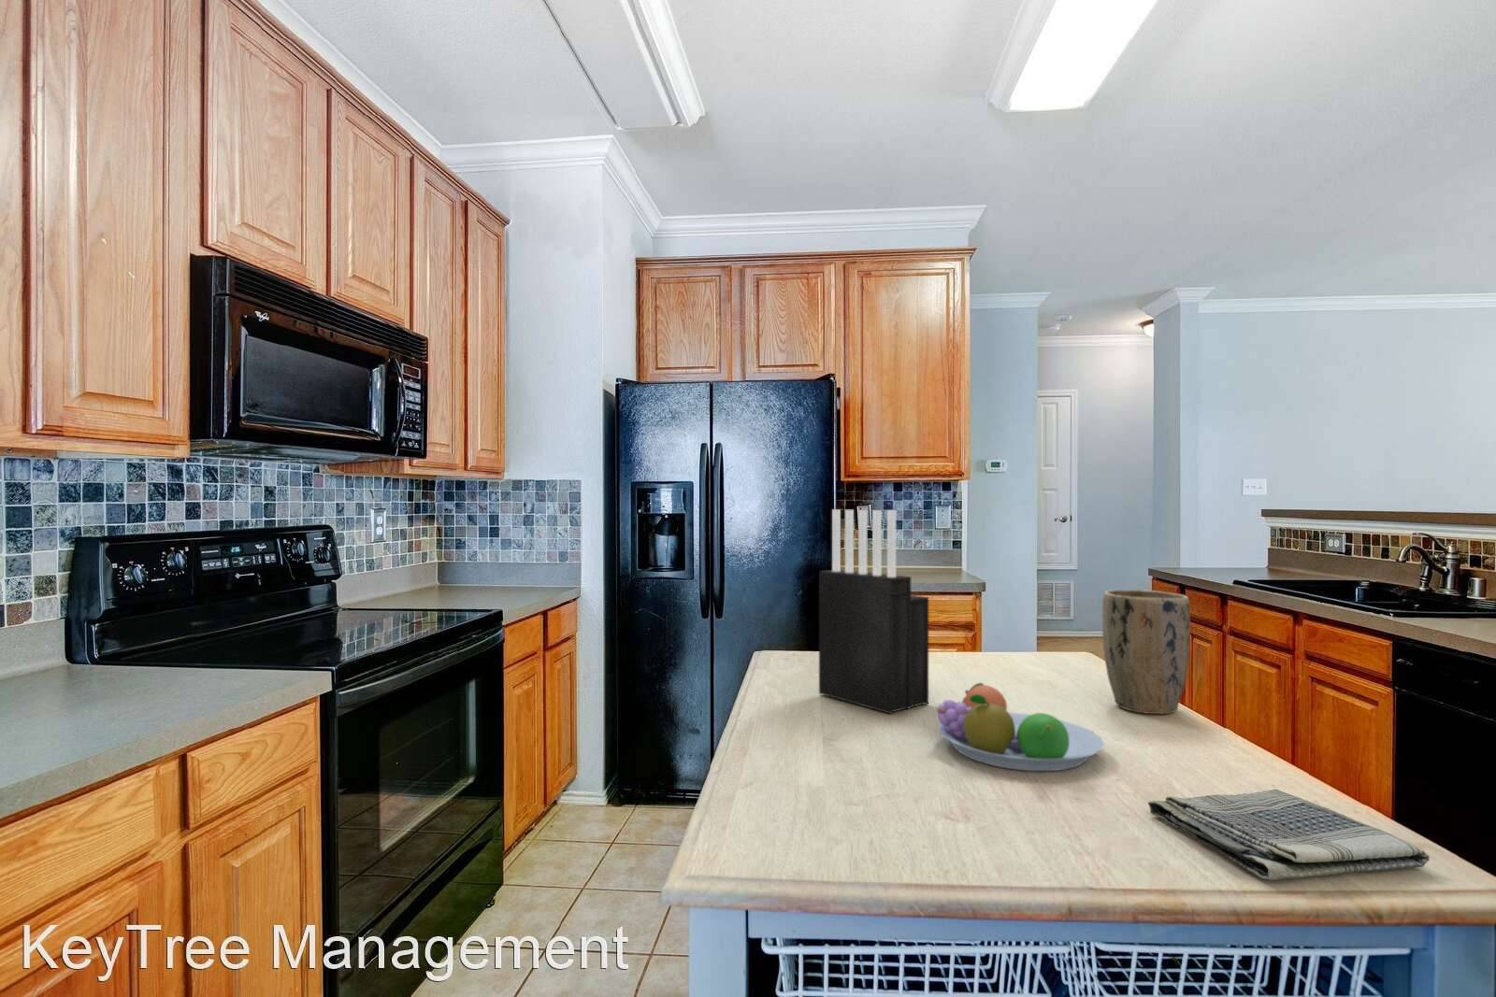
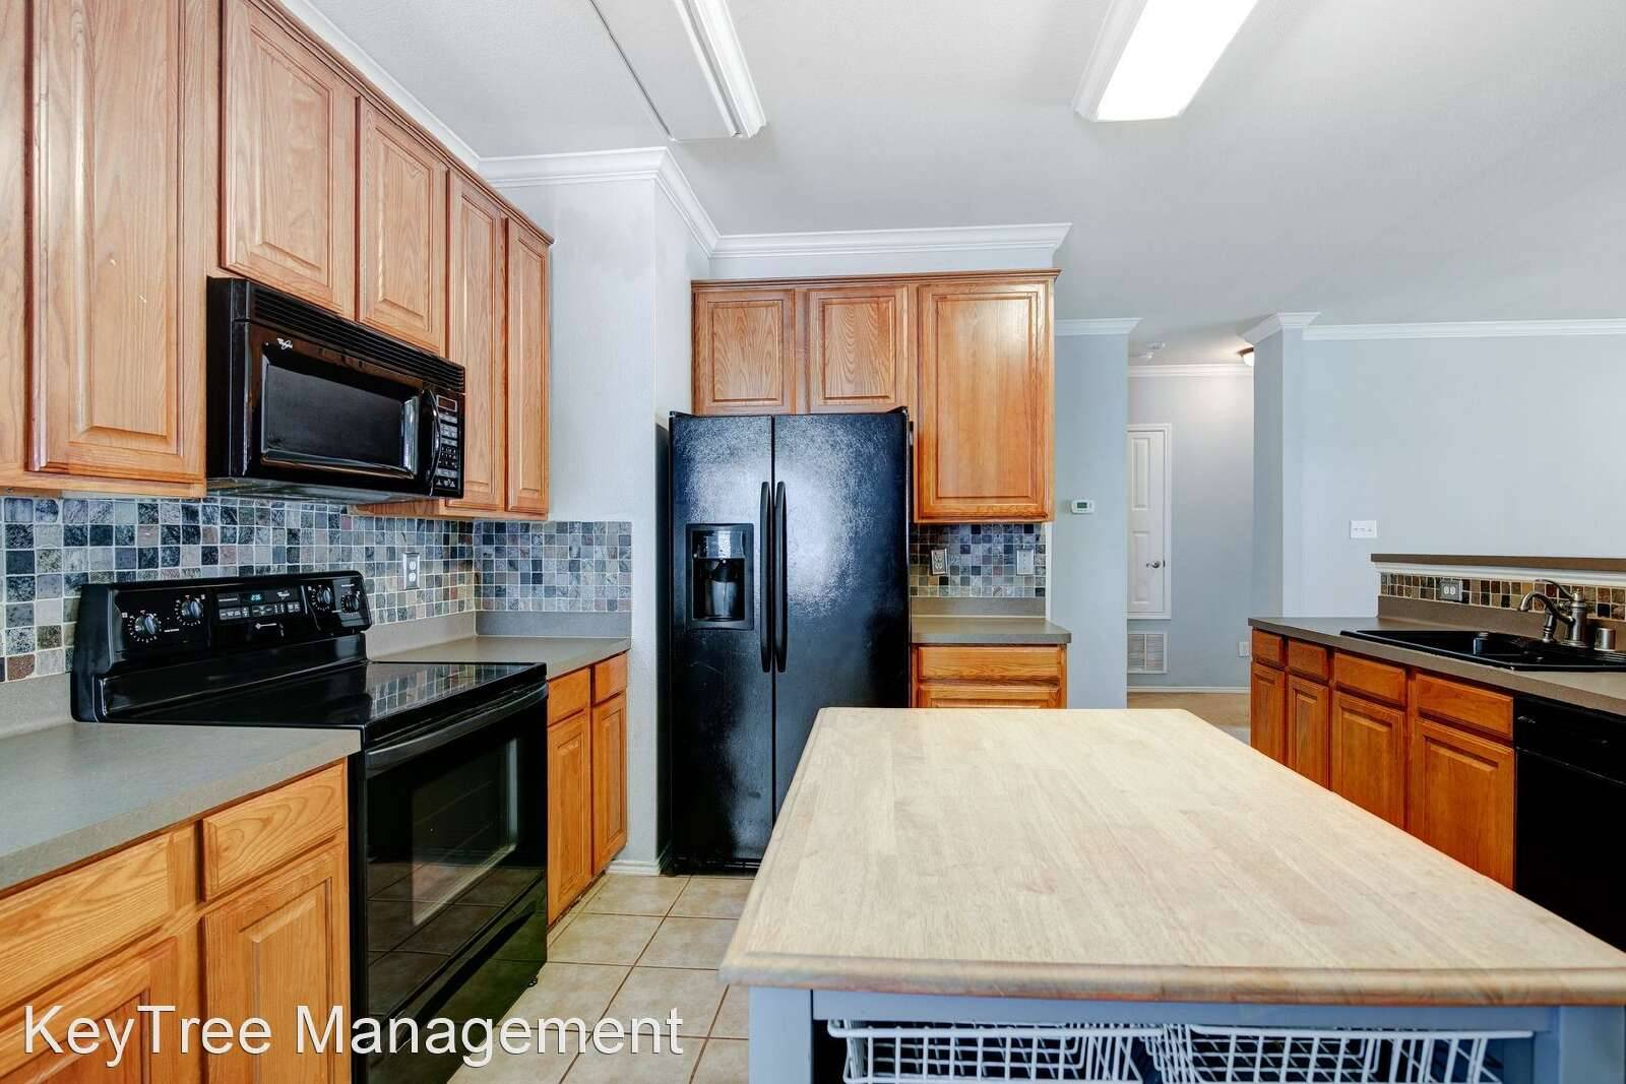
- fruit bowl (1017, 720)
- knife block (876, 603)
- plant pot (1144, 650)
- dish towel (1274, 825)
